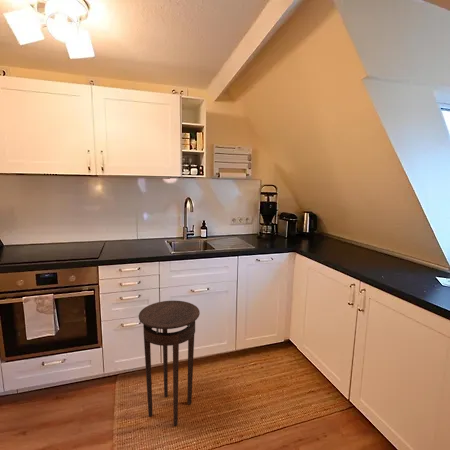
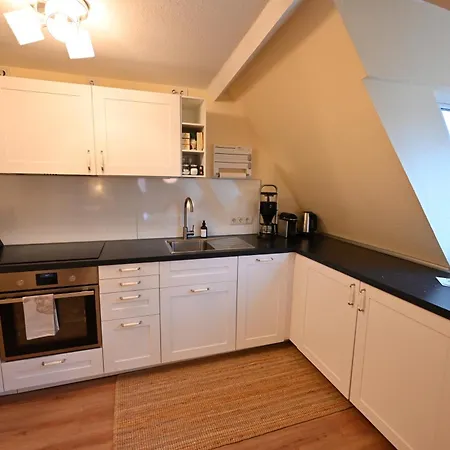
- stool (167, 362)
